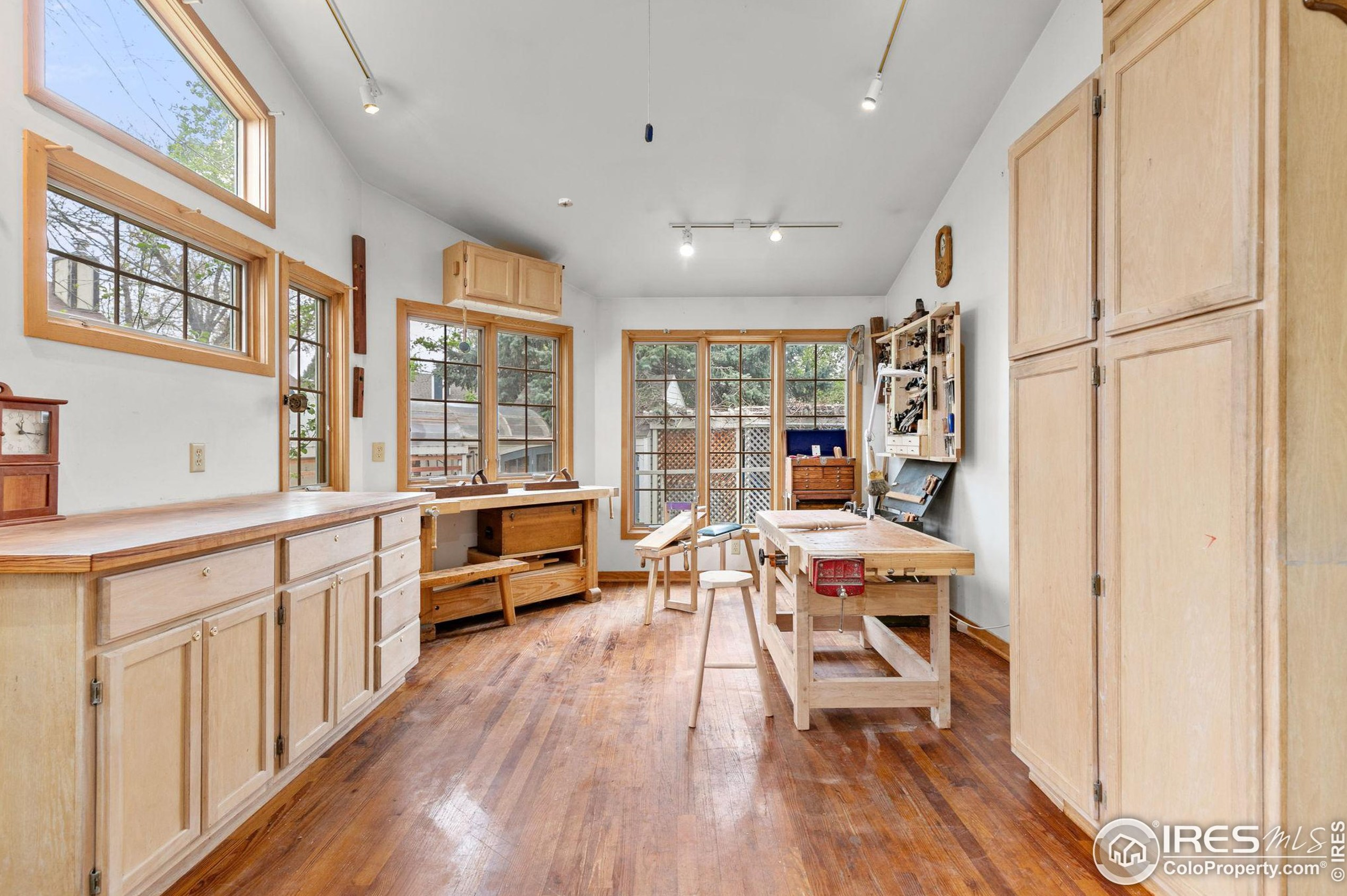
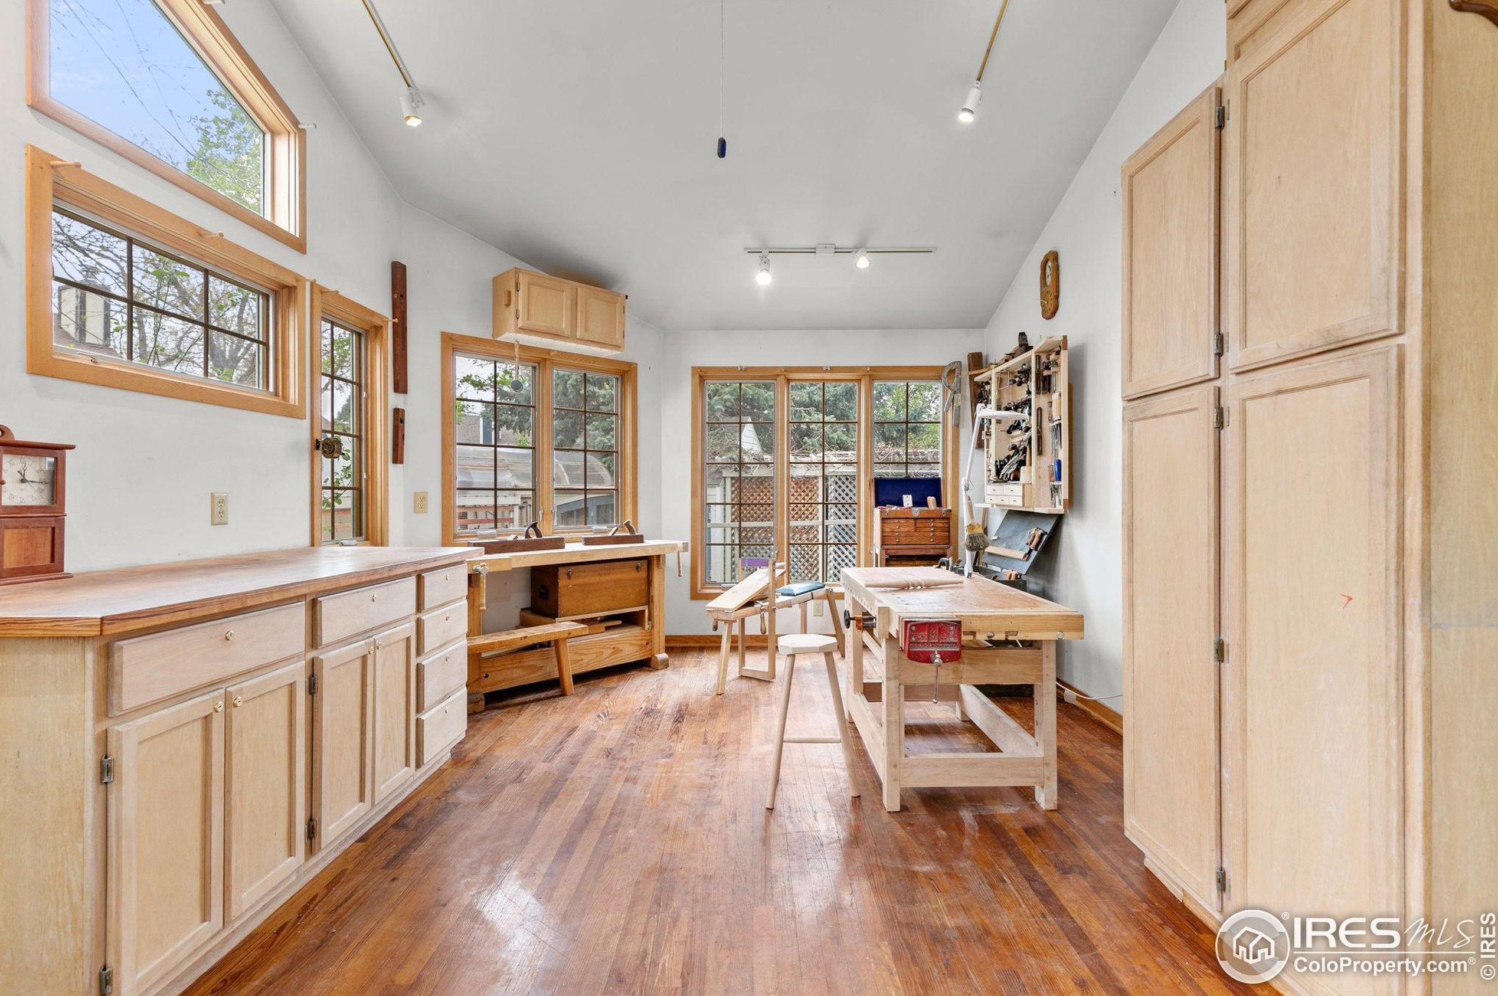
- smoke detector (565, 203)
